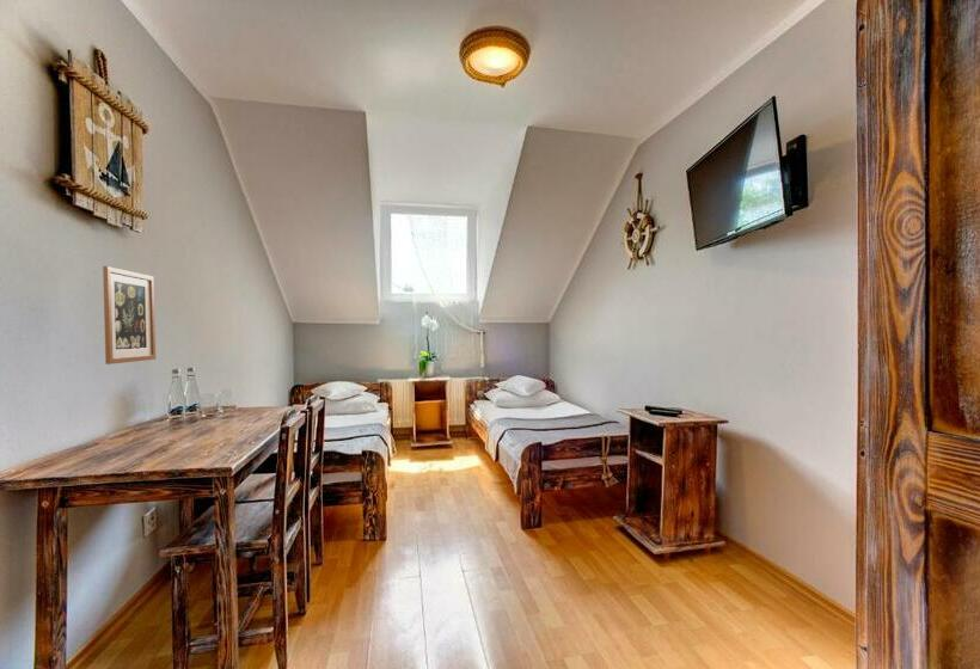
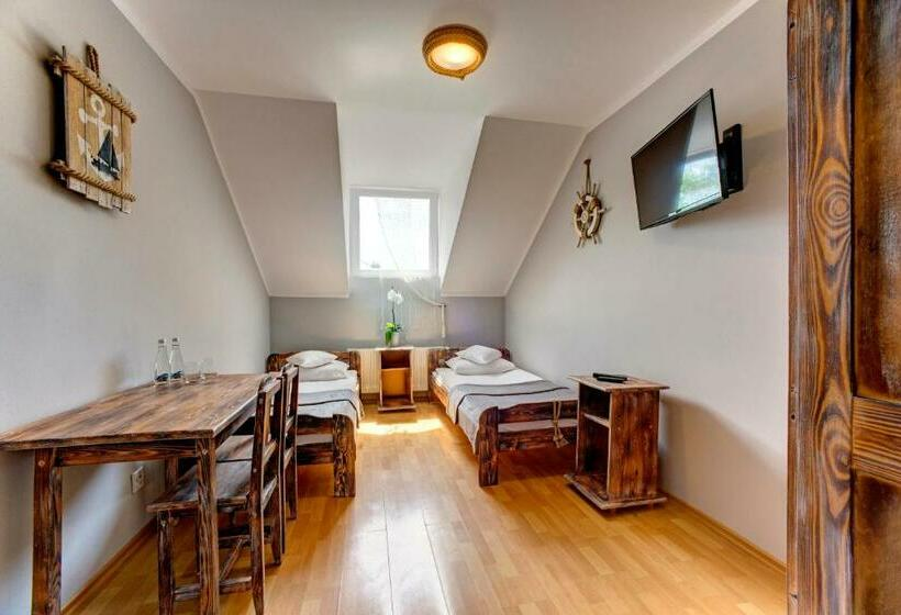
- wall art (131, 317)
